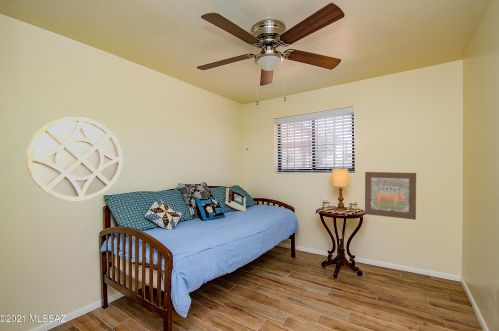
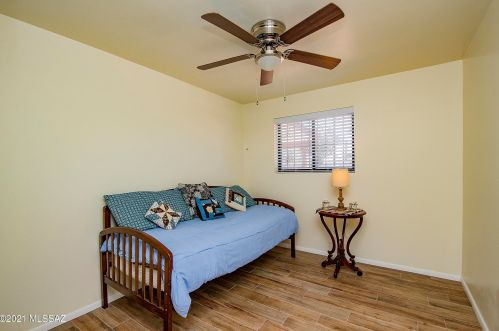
- home mirror (80, 158)
- wall art (389, 194)
